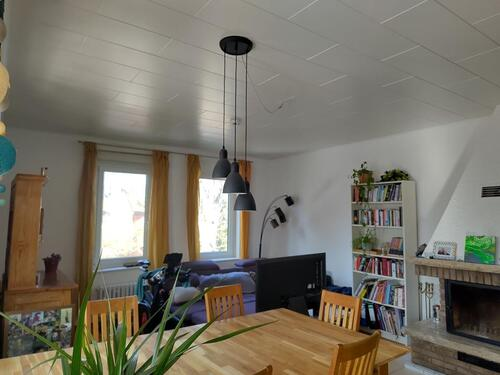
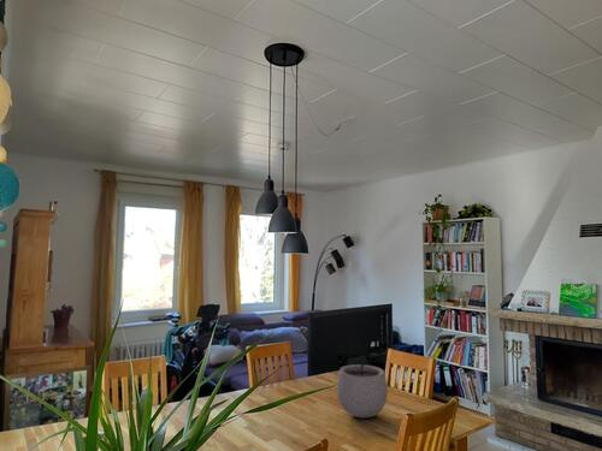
+ plant pot (361, 382)
